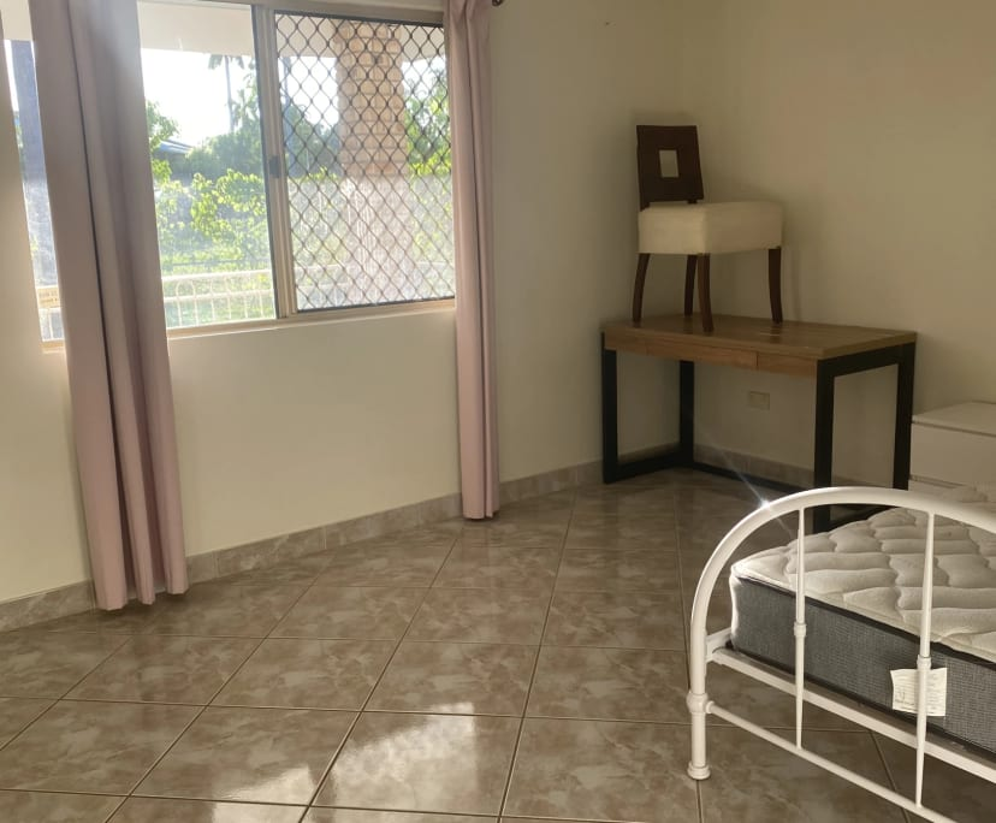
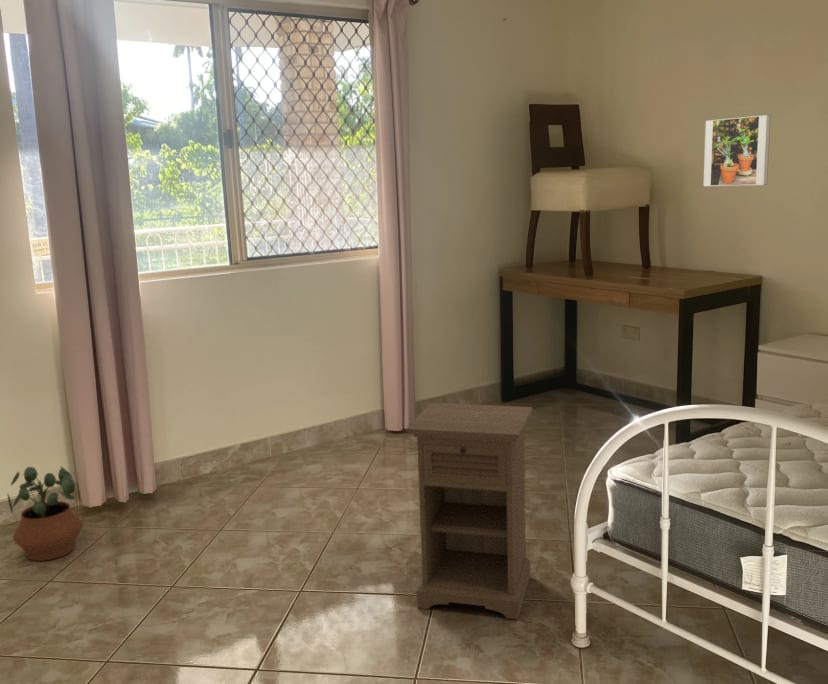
+ nightstand (473, 506)
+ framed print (735, 152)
+ potted plant (42, 508)
